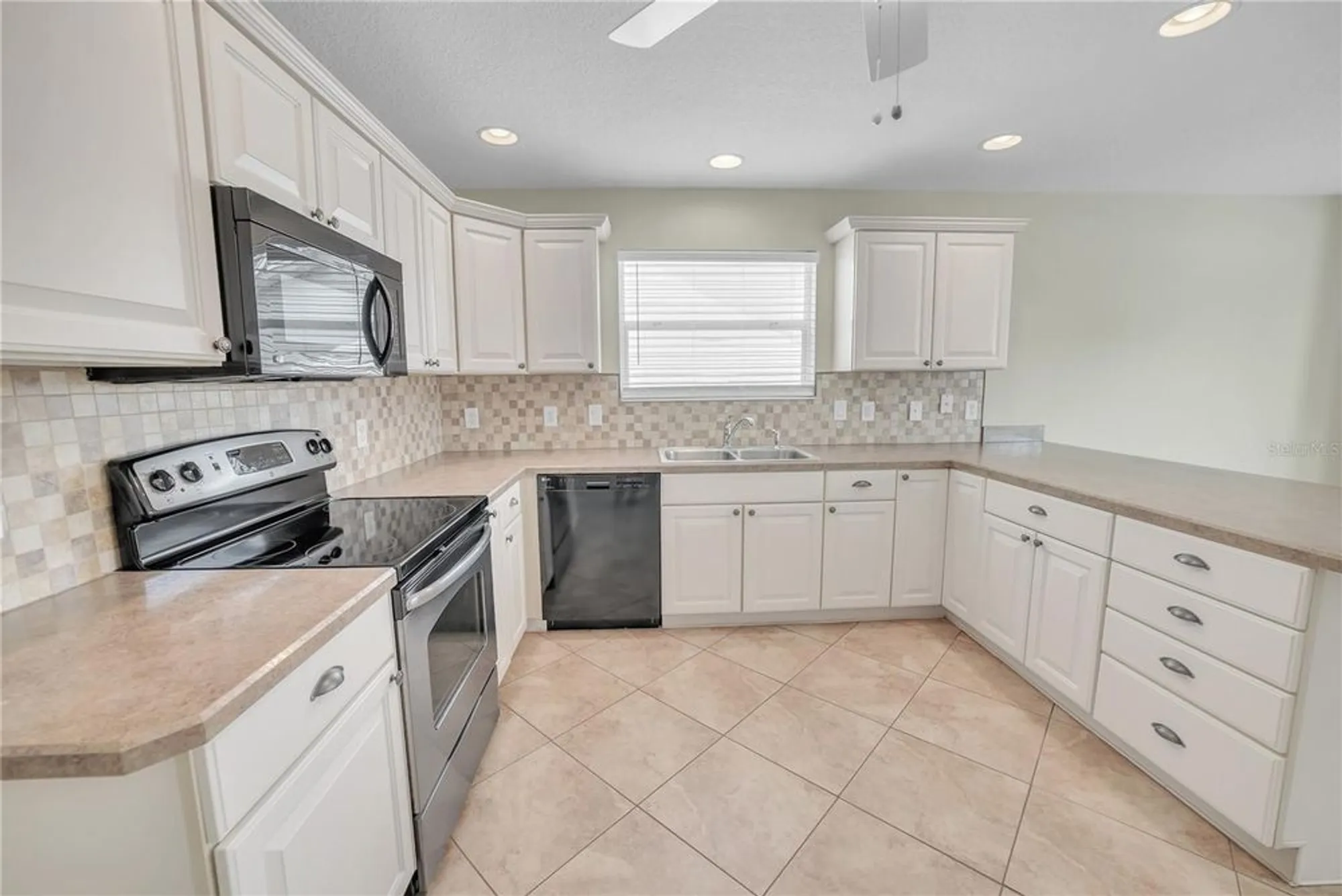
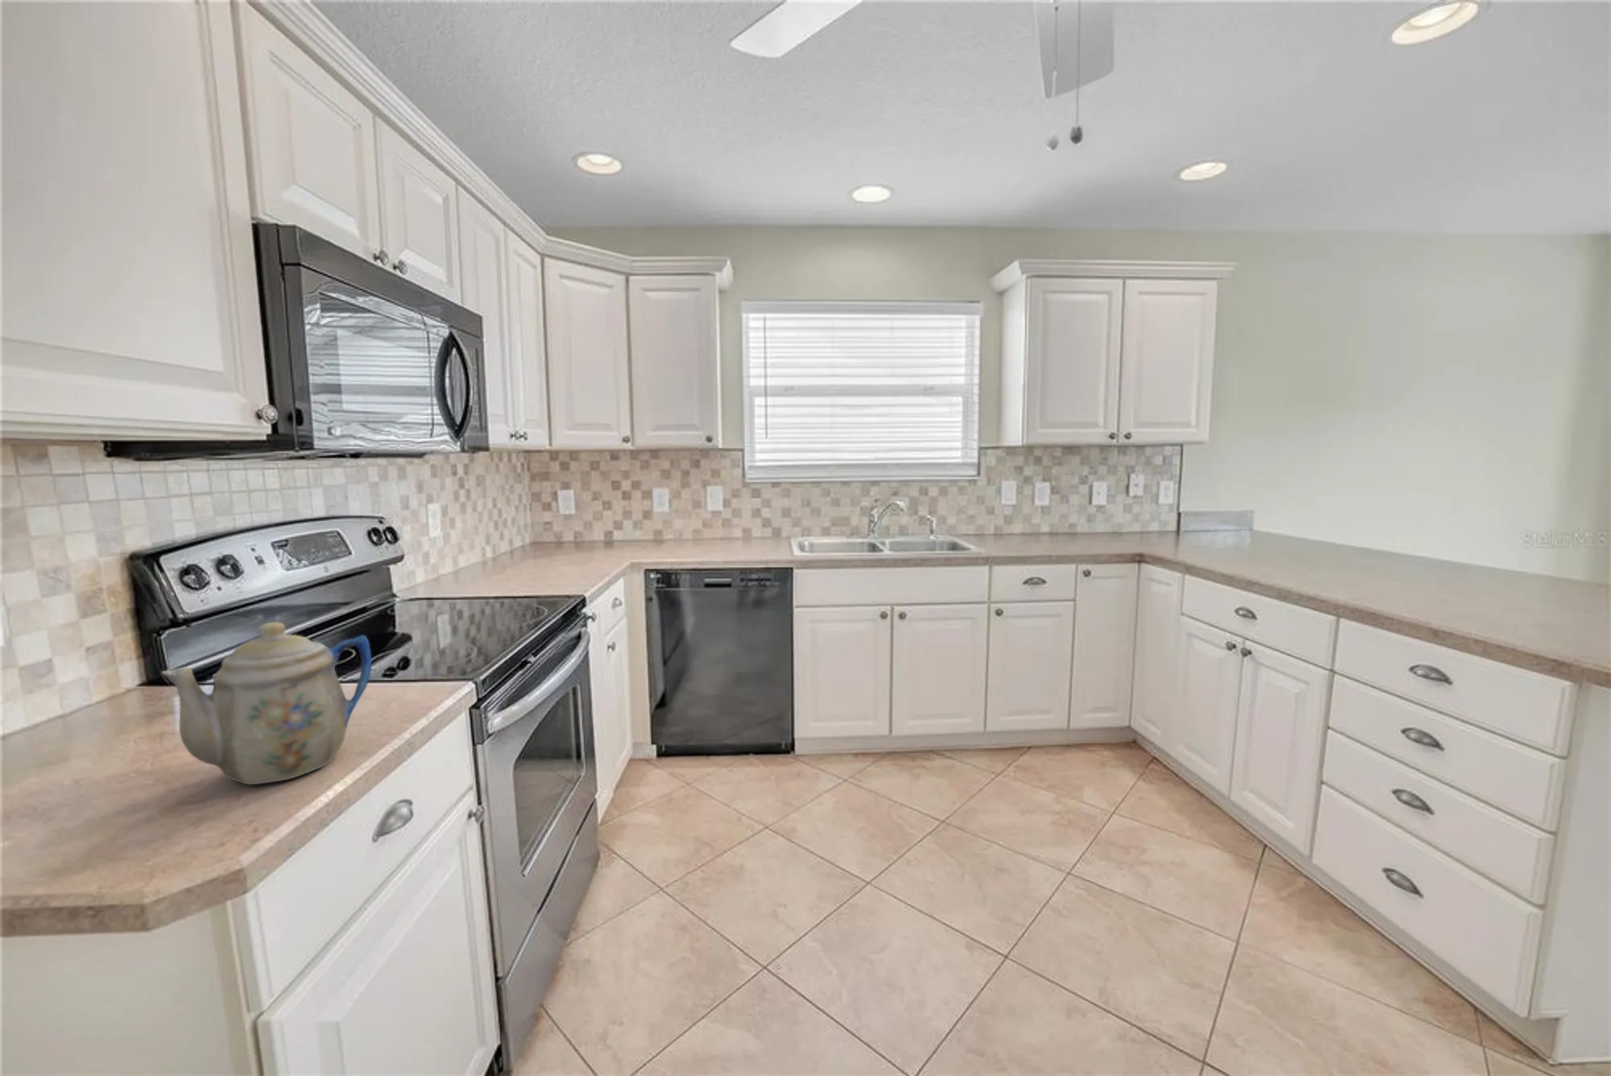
+ teapot (280, 695)
